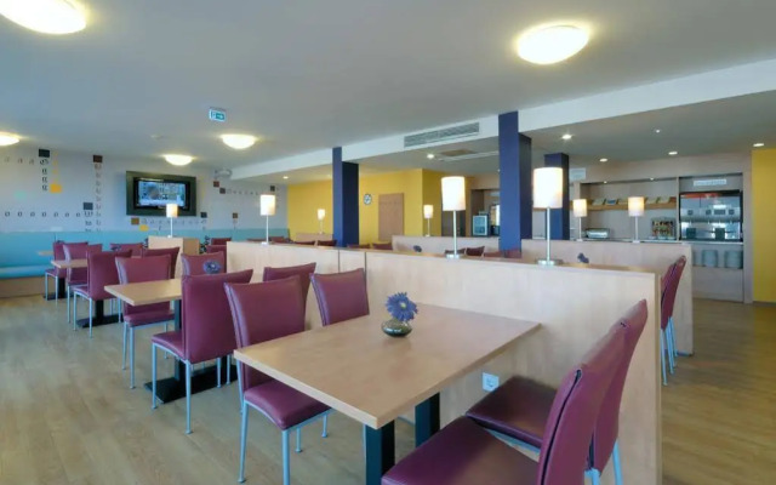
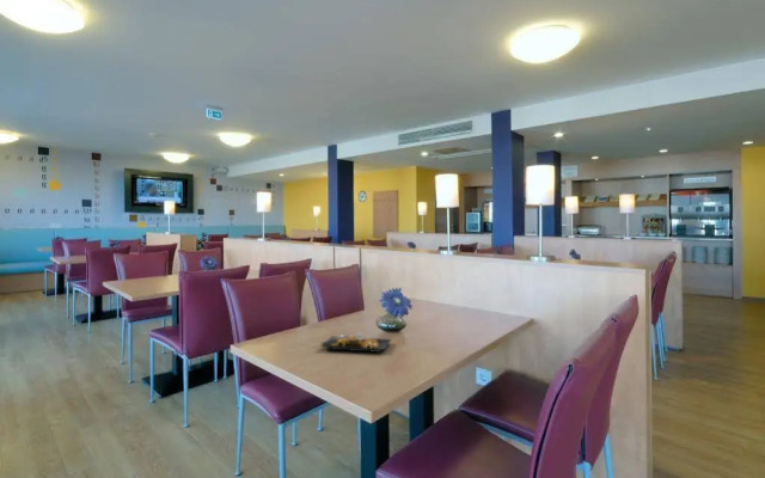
+ plate (356, 338)
